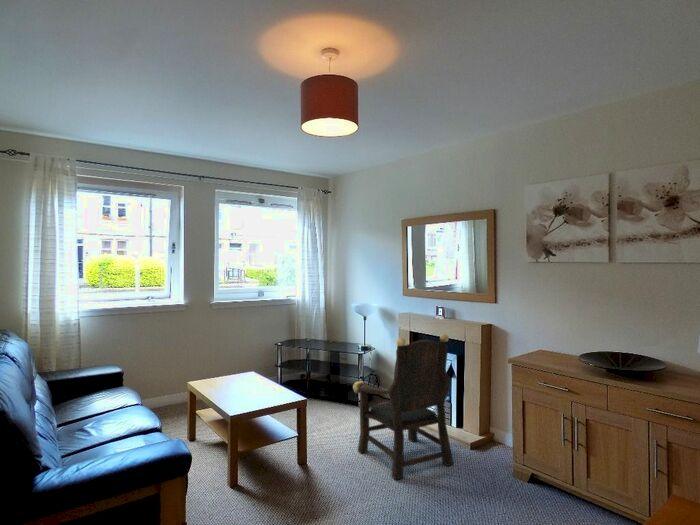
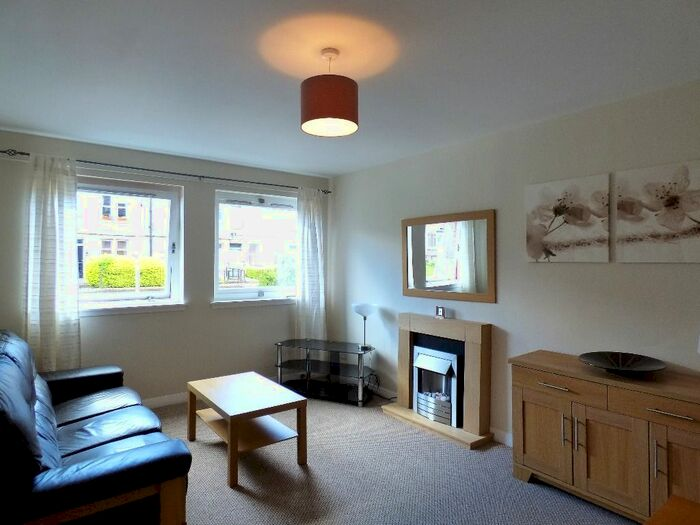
- armchair (404, 394)
